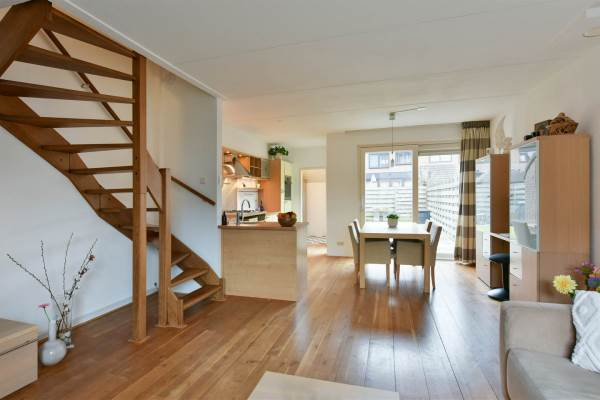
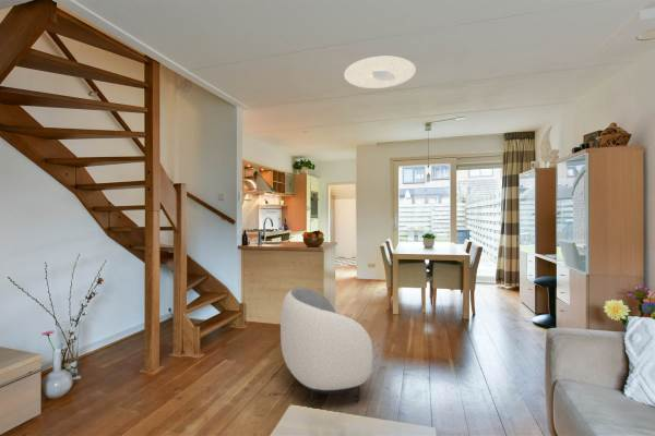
+ armchair (322, 338)
+ ceiling light (379, 70)
